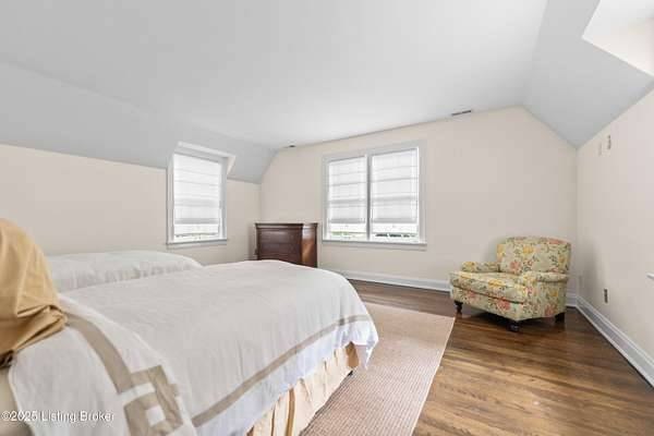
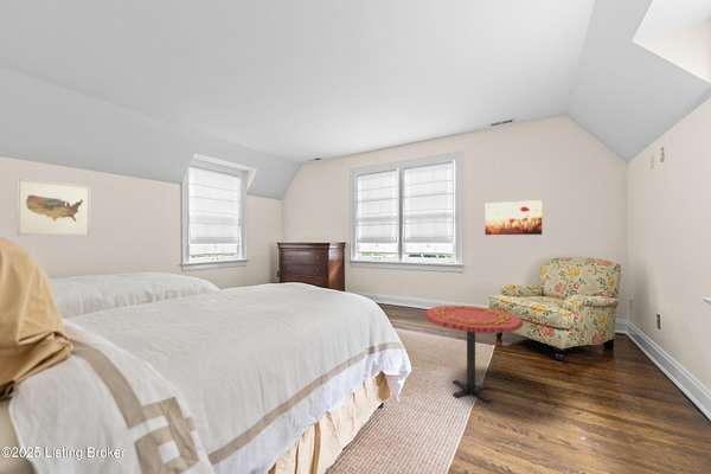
+ side table (470, 352)
+ wall art (512, 218)
+ wall art (56, 209)
